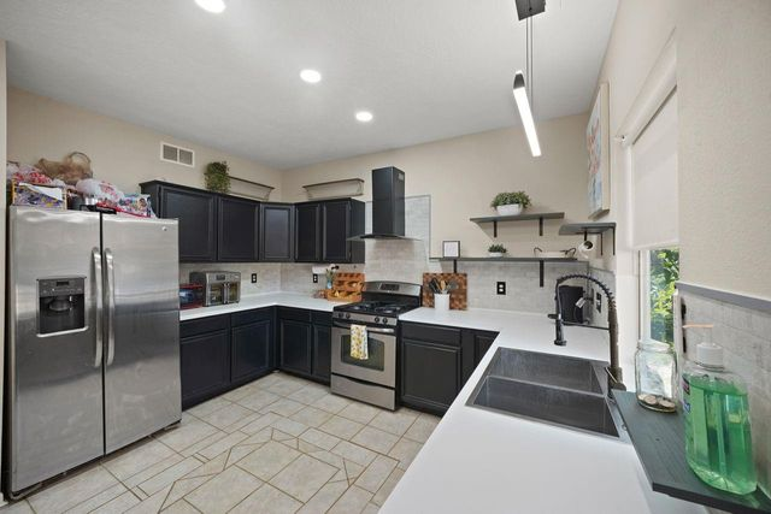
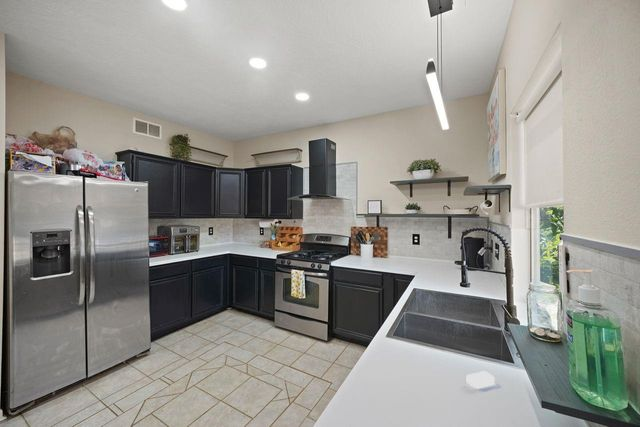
+ soap bar (480, 379)
